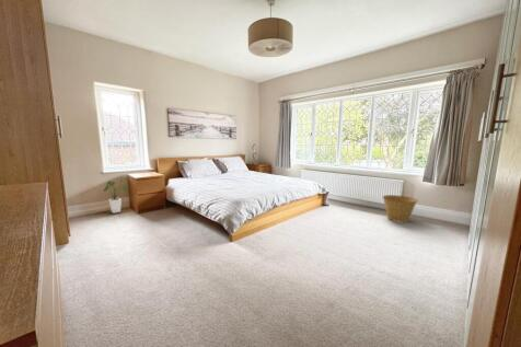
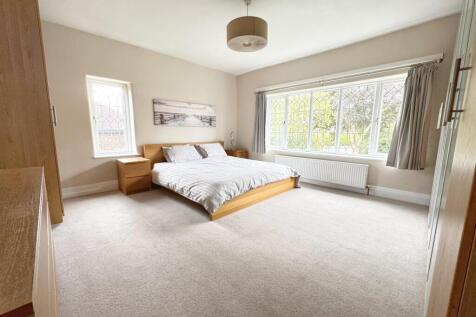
- basket (398, 208)
- house plant (116, 195)
